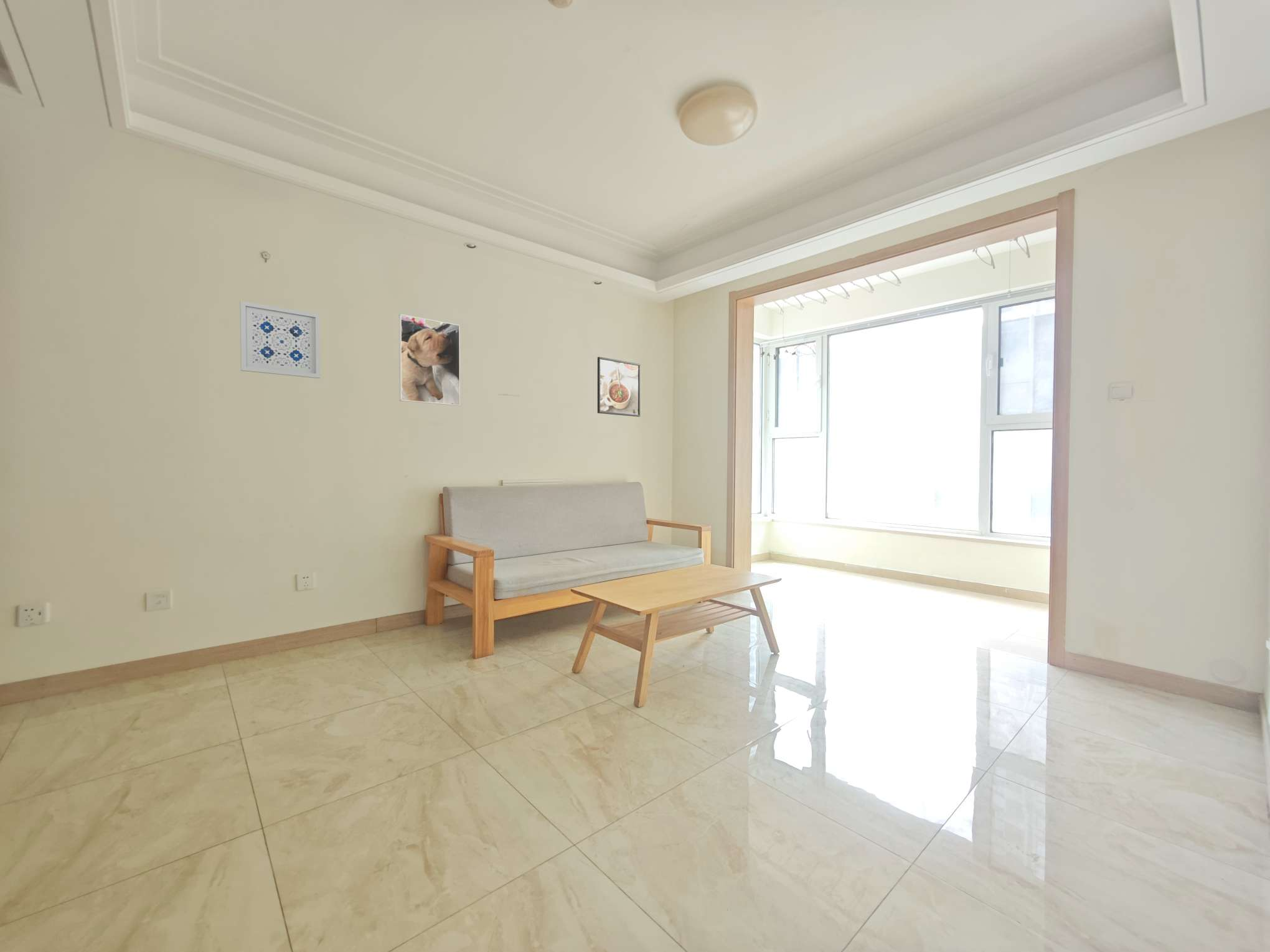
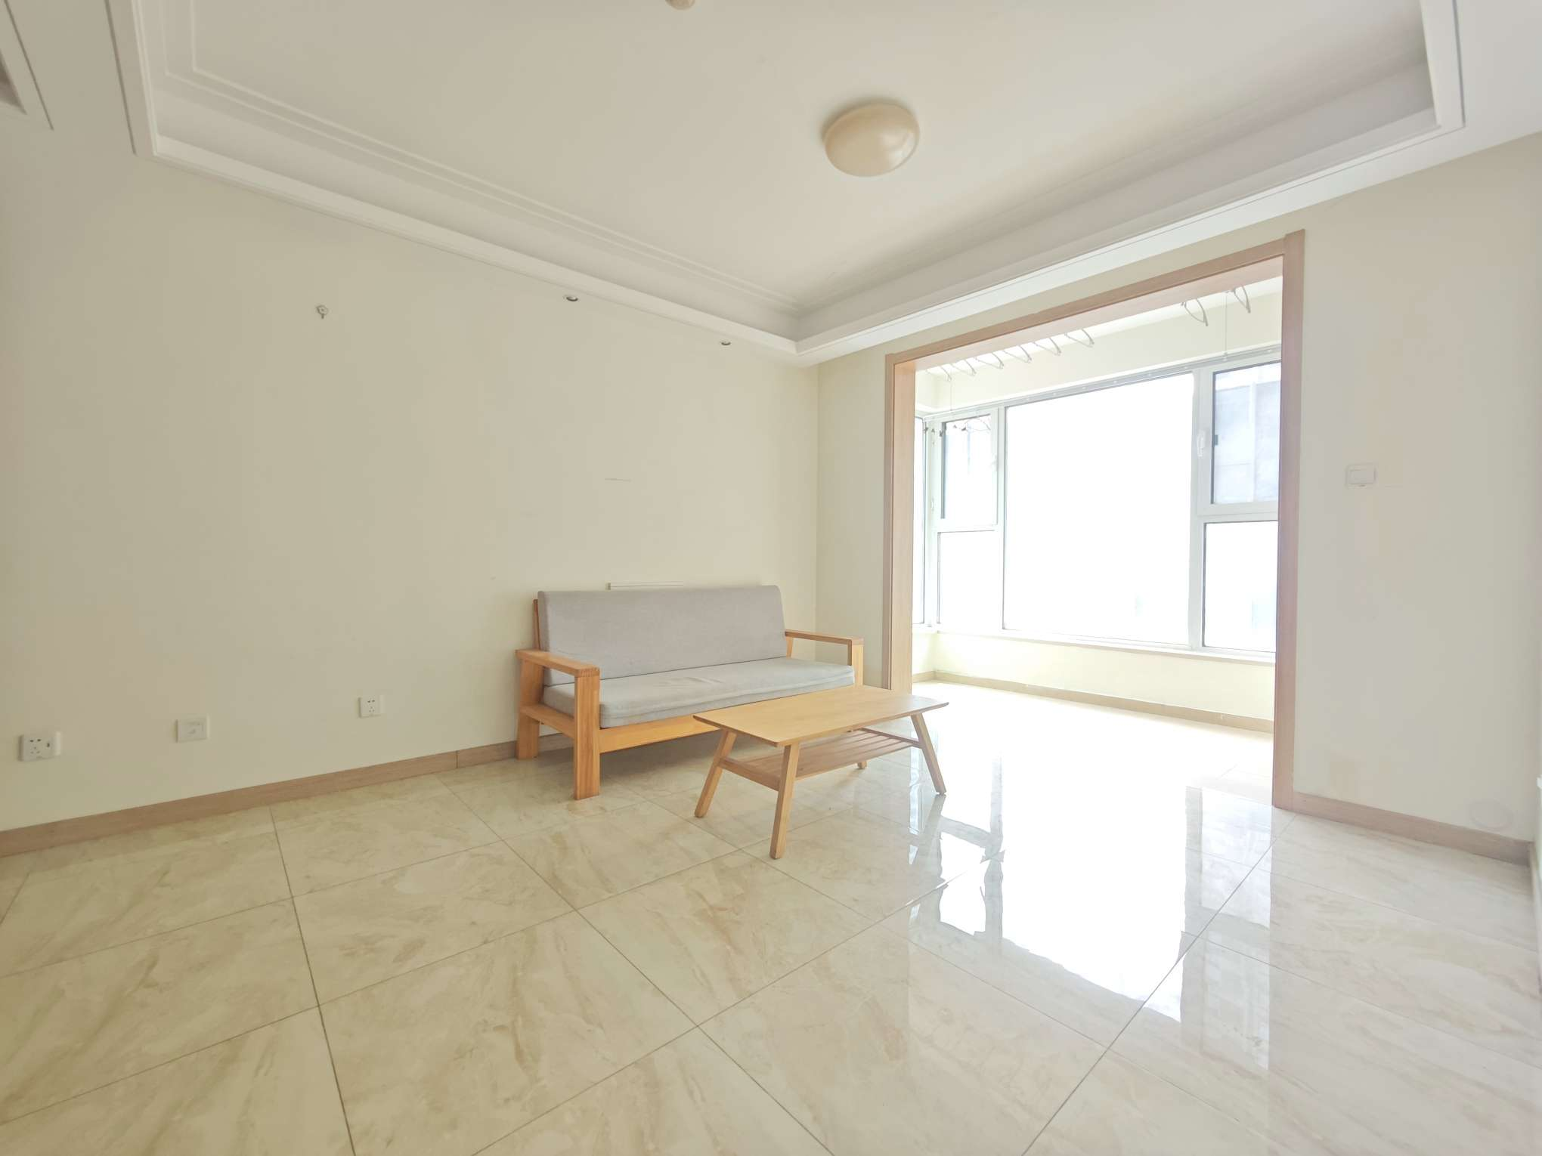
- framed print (430, 362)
- wall art (281, 341)
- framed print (619, 388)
